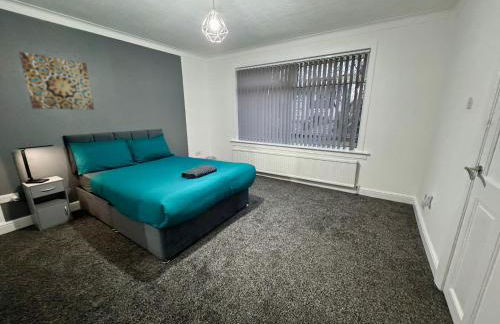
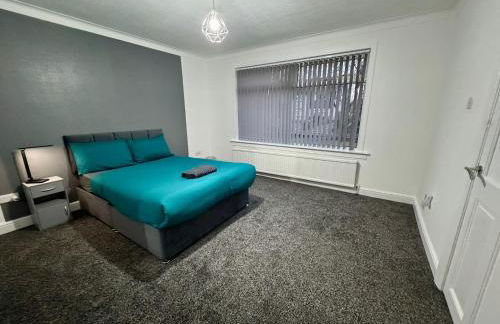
- wall art (60, 84)
